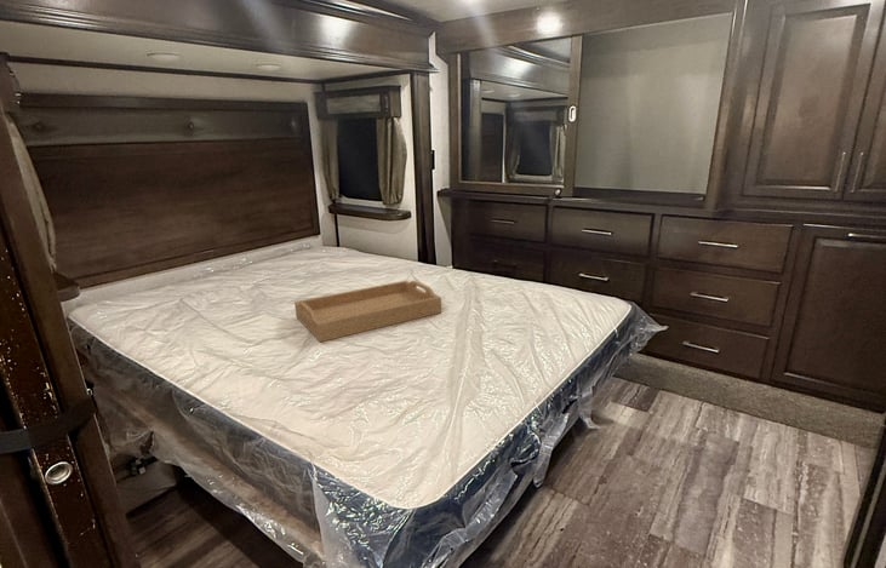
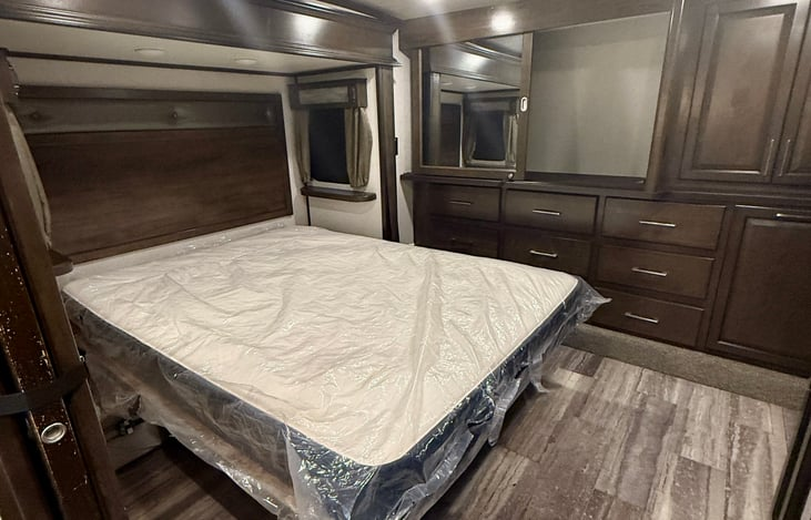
- serving tray (367, 304)
